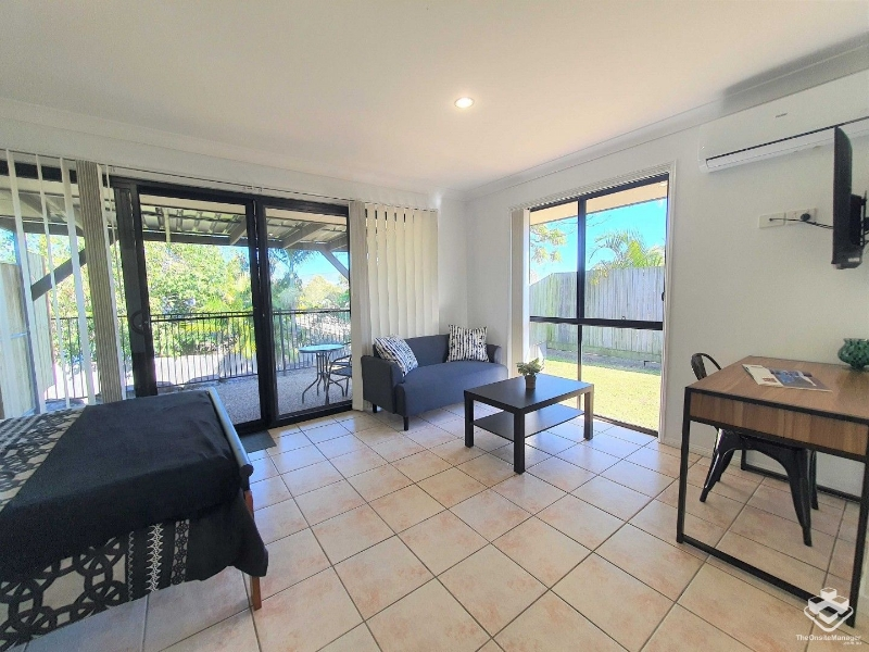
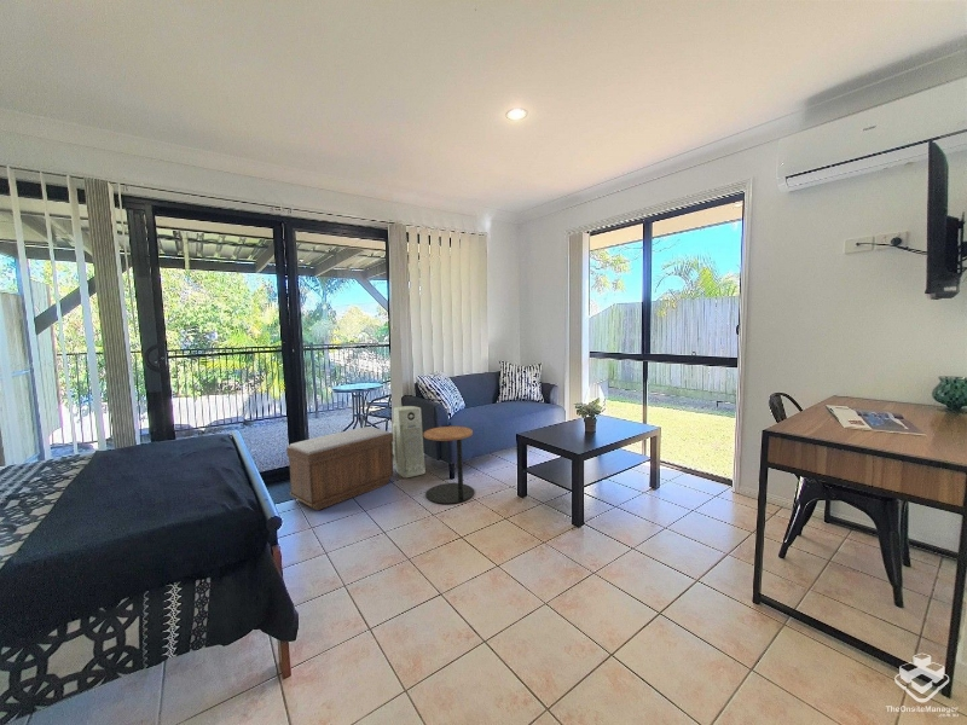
+ bench (343, 463)
+ side table (457, 463)
+ air purifier (407, 439)
